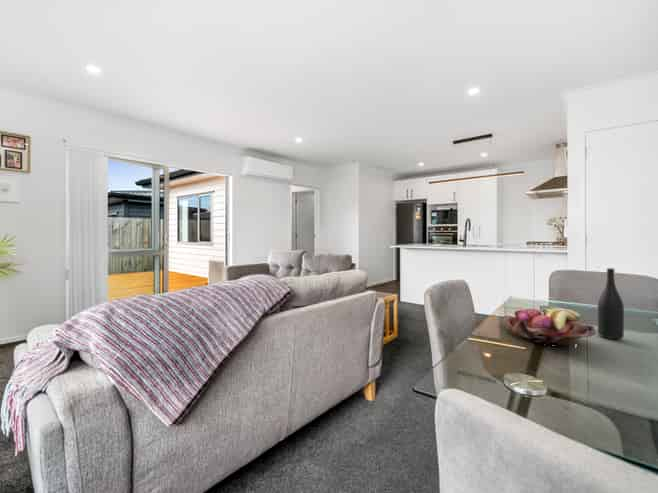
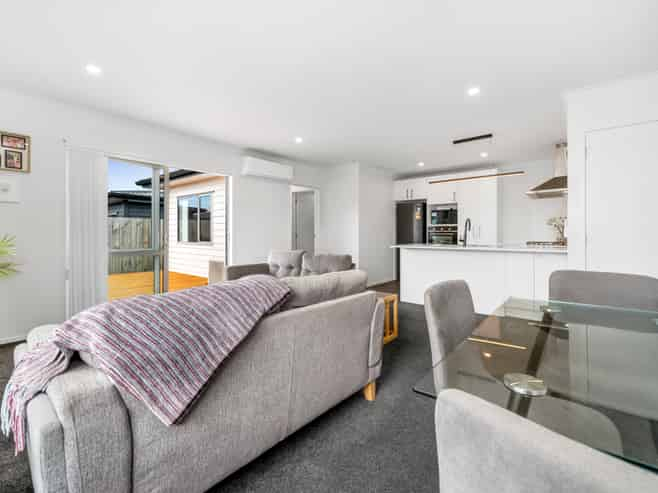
- wine bottle (610, 303)
- fruit basket (547, 324)
